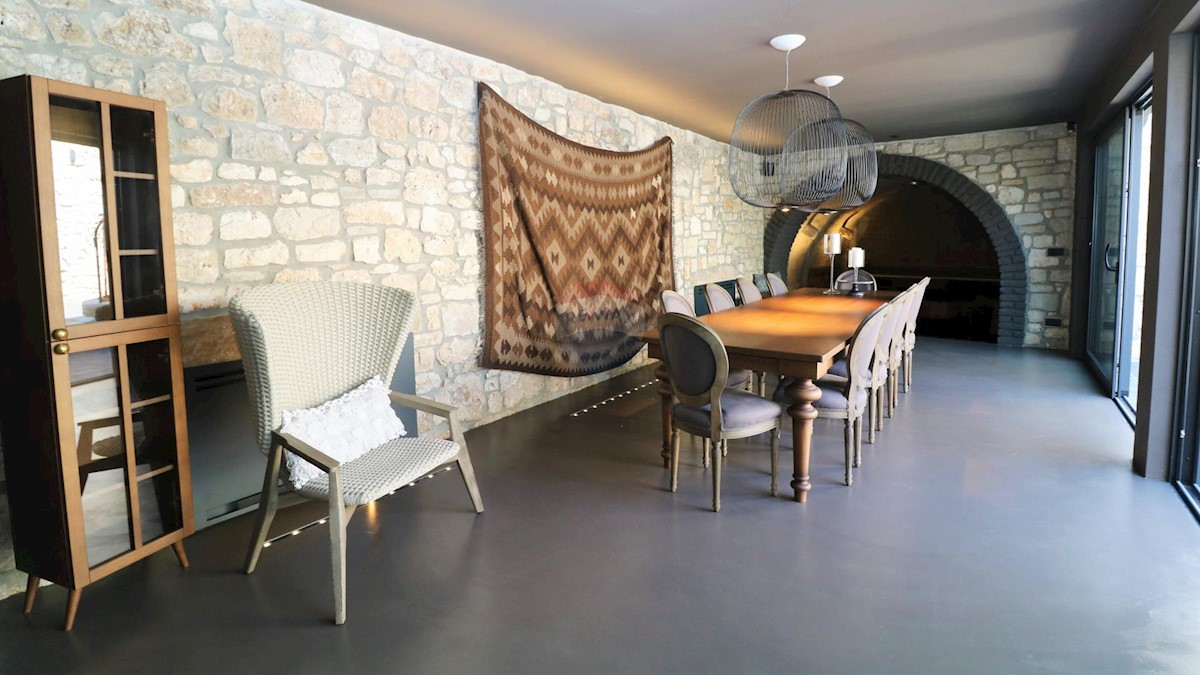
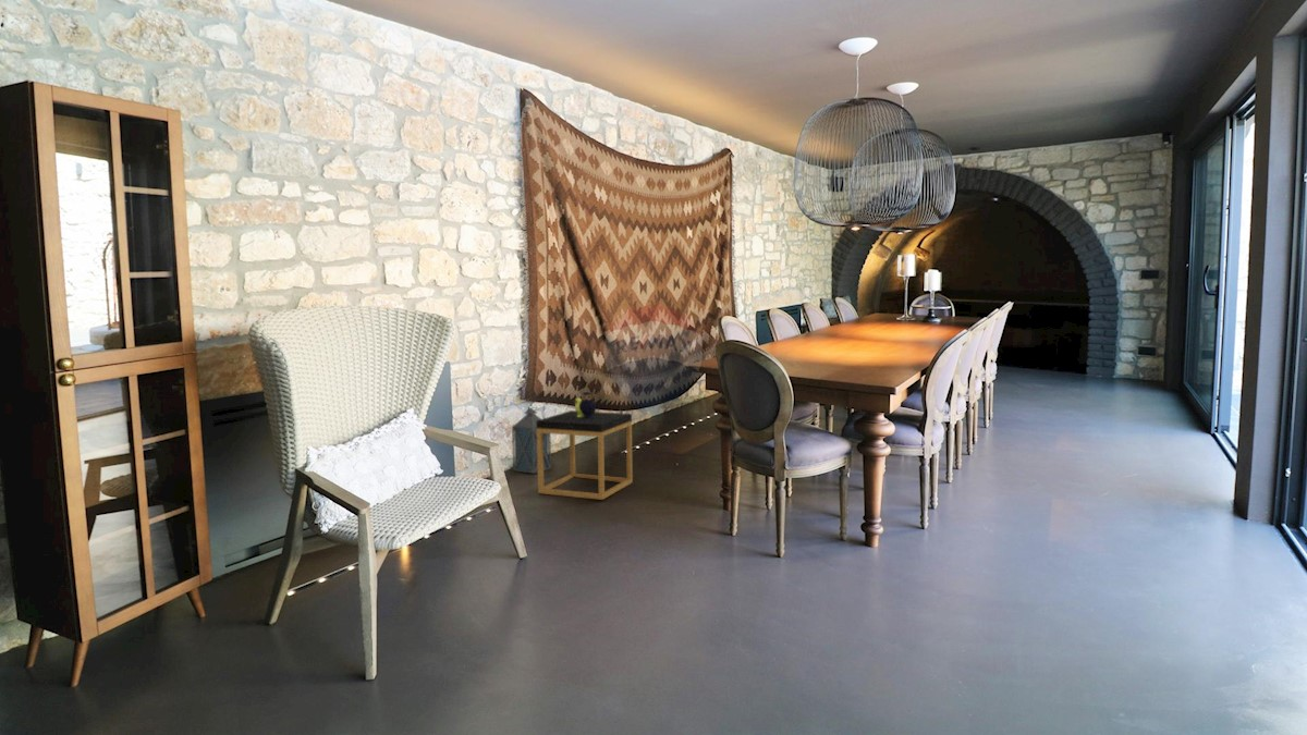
+ side table (585, 434)
+ lantern (530, 438)
